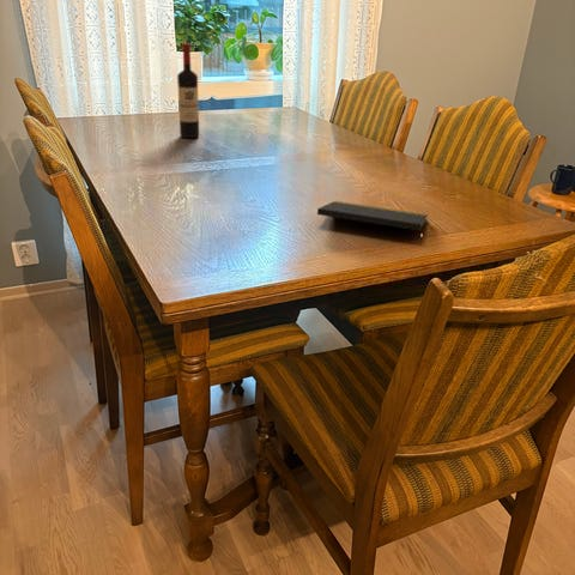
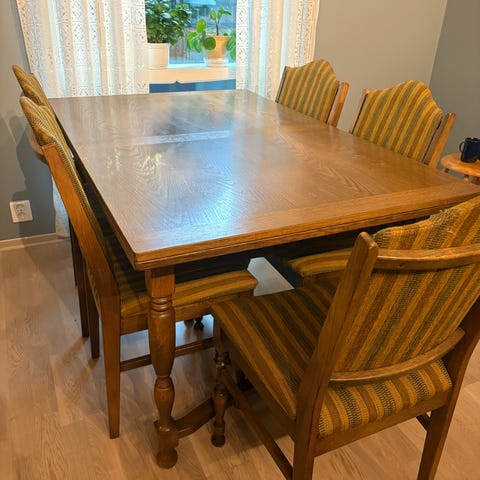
- notepad (374, 214)
- wine bottle (188, 91)
